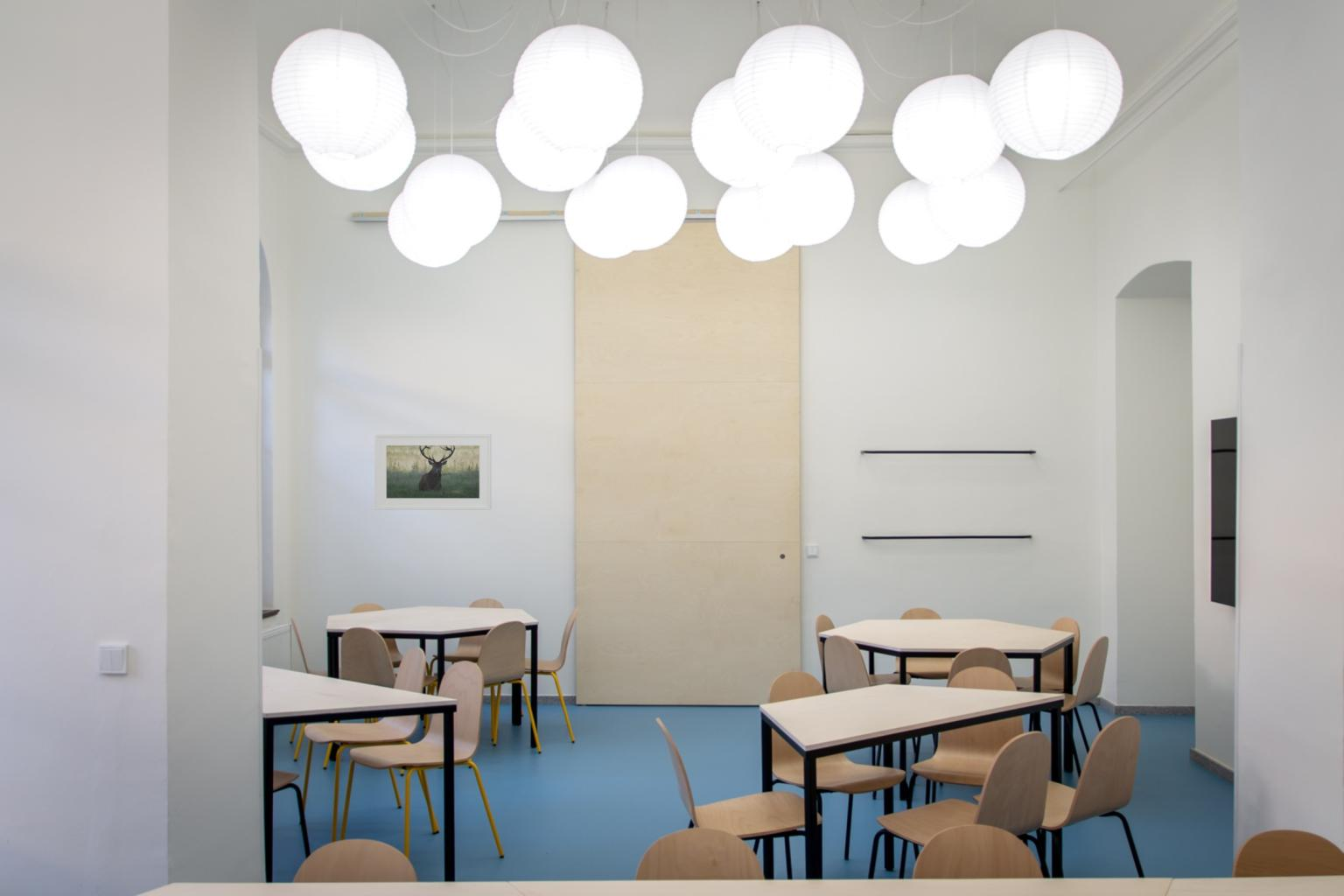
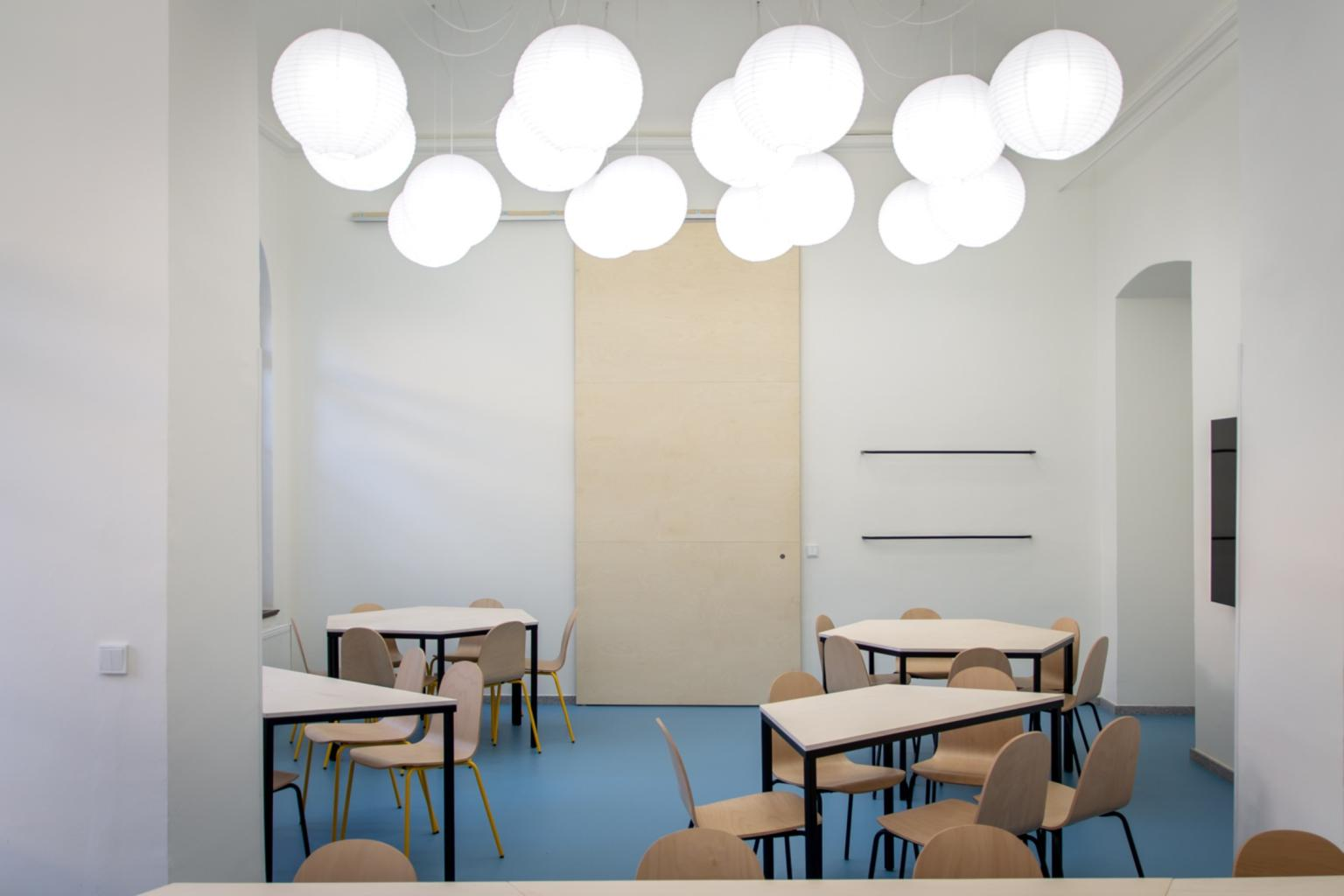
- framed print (432, 472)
